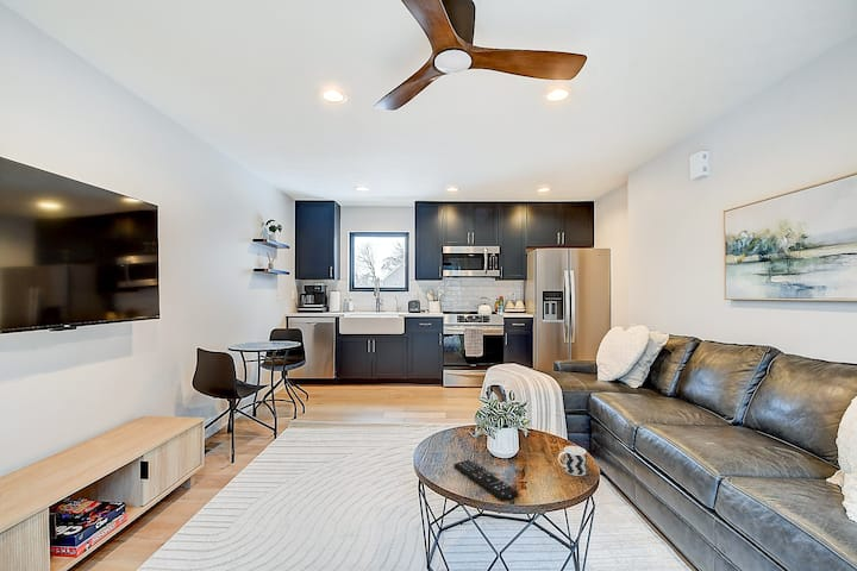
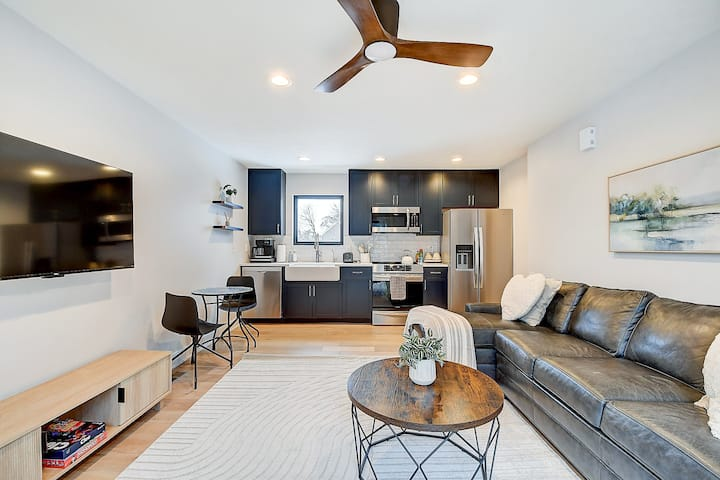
- cup (571, 460)
- remote control (483, 477)
